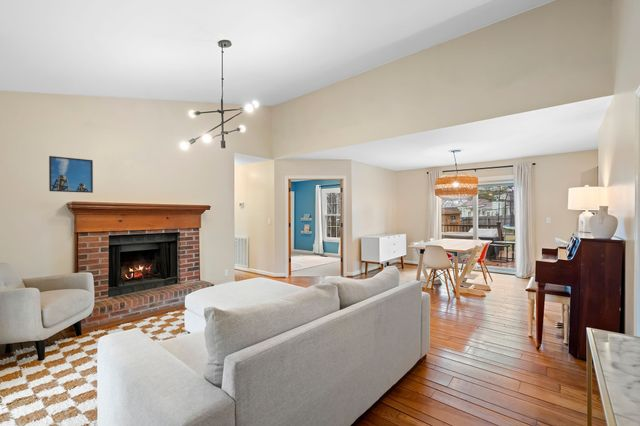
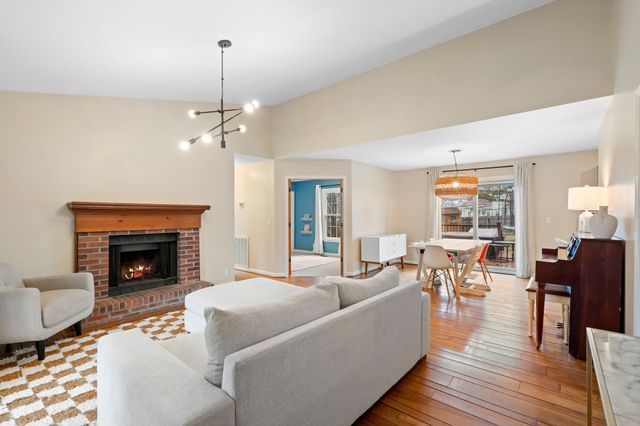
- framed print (71, 175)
